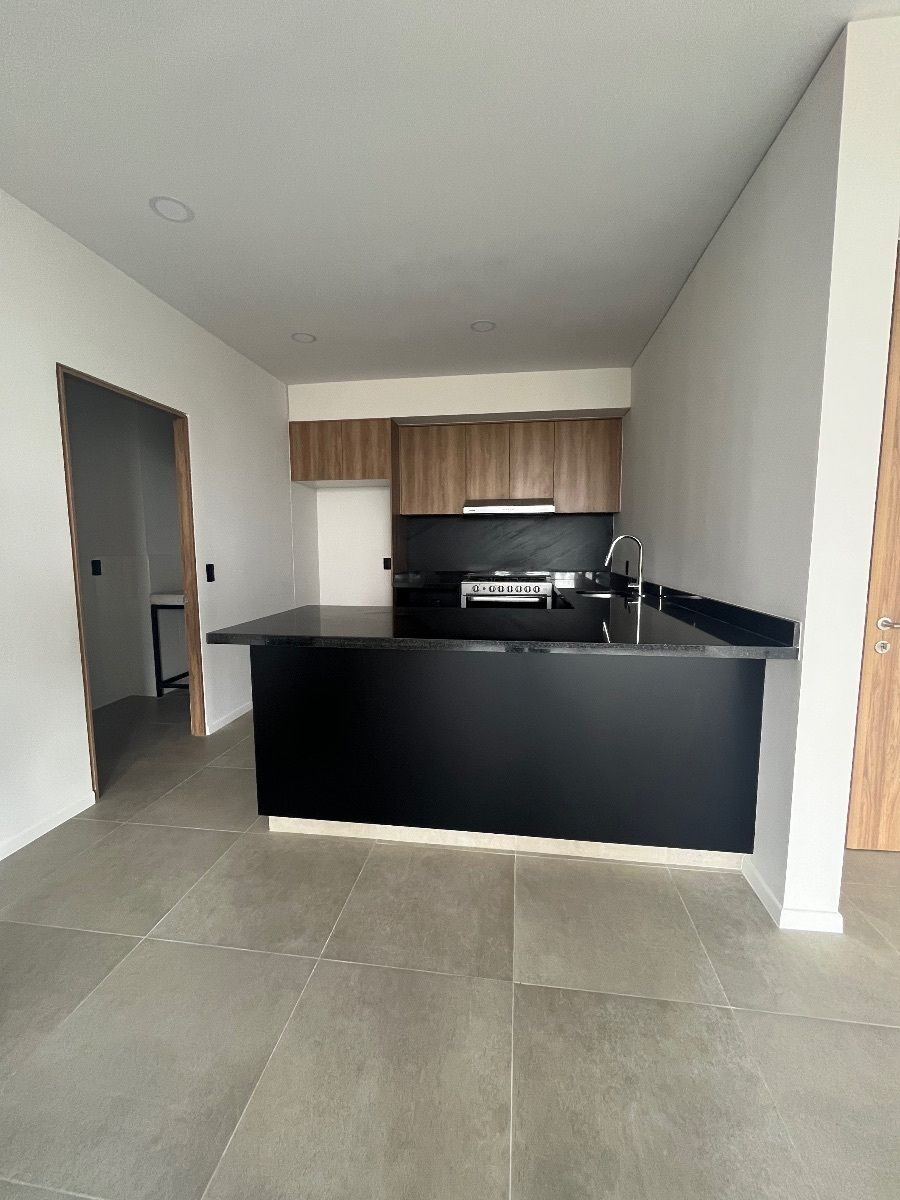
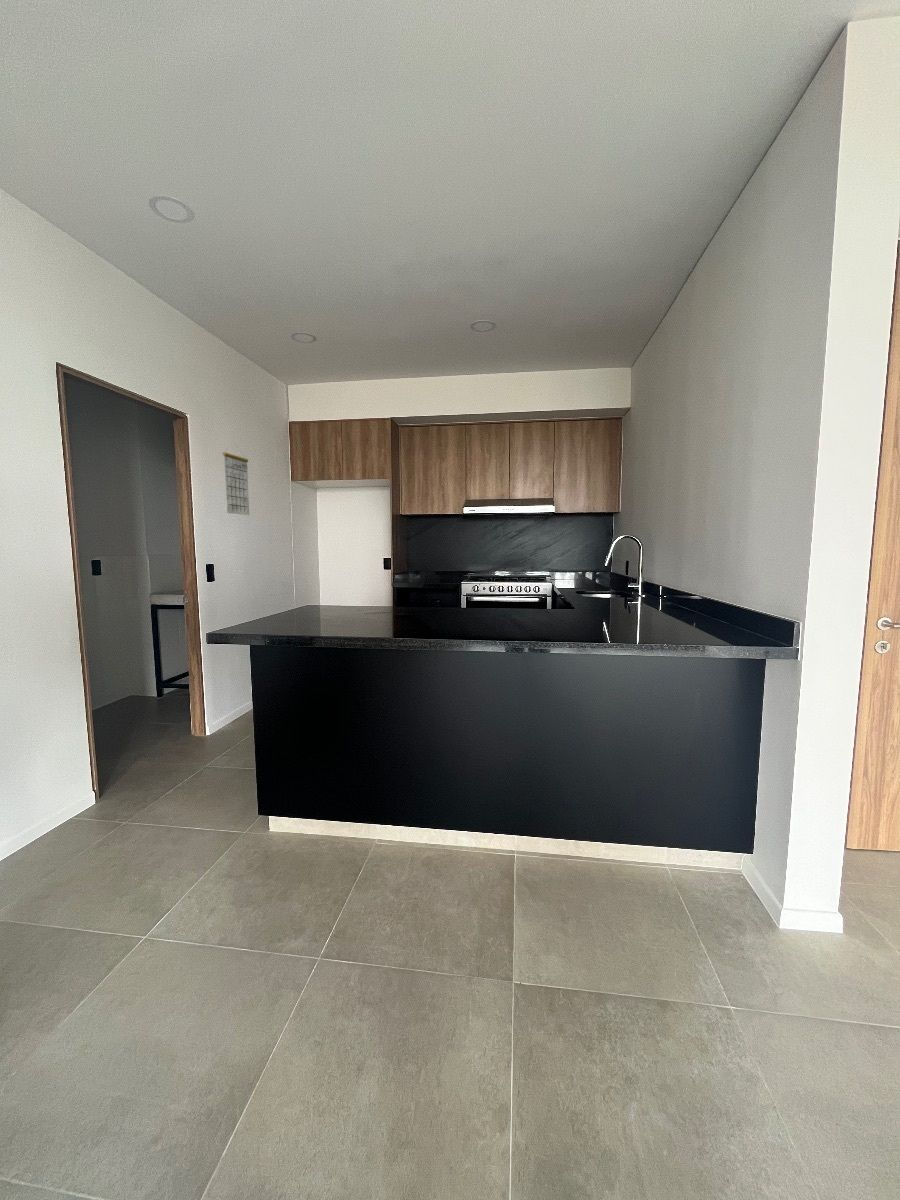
+ calendar (236, 478)
